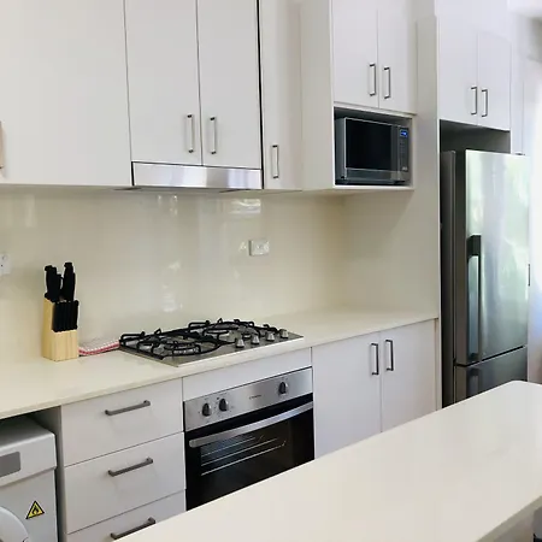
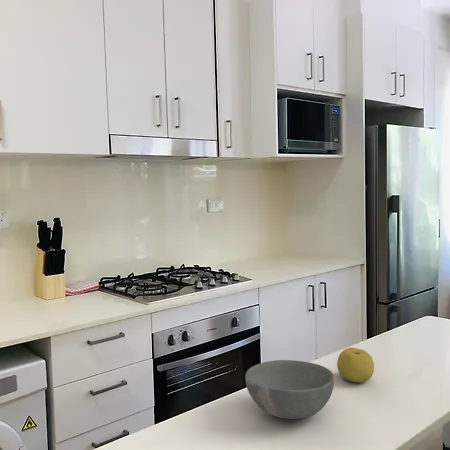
+ bowl (289, 392)
+ fruit (355, 364)
